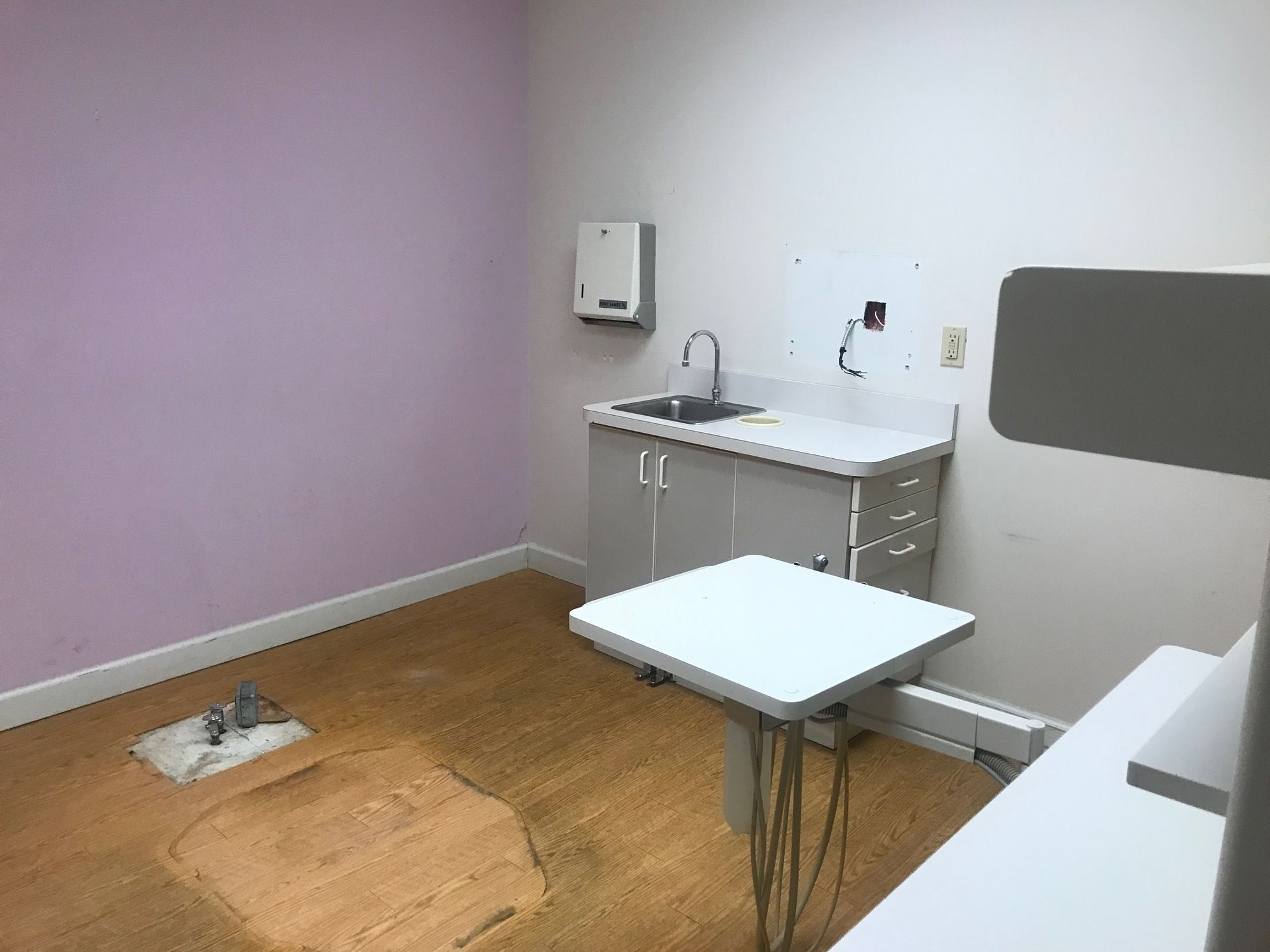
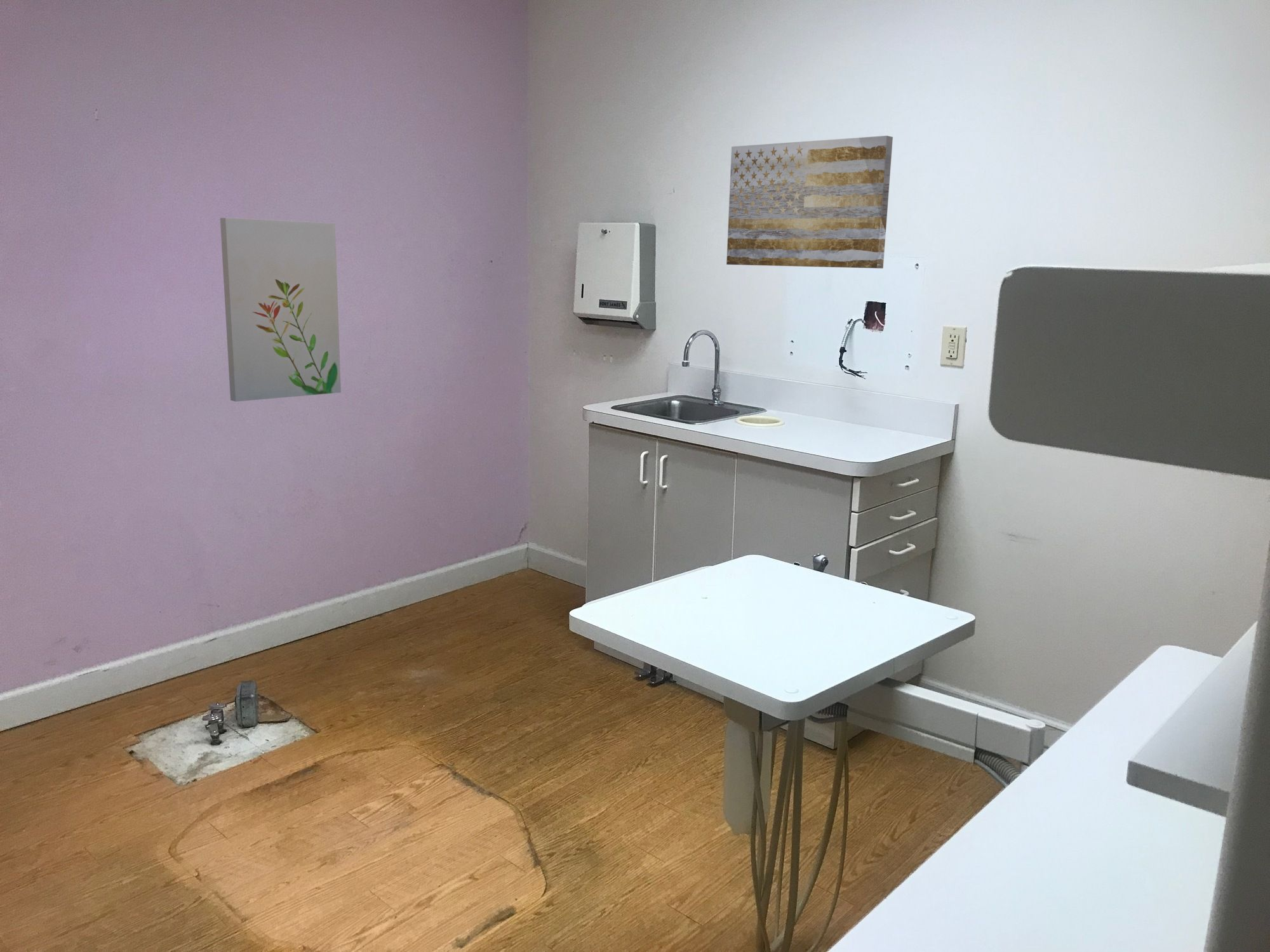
+ wall art (284, 310)
+ wall art (804, 204)
